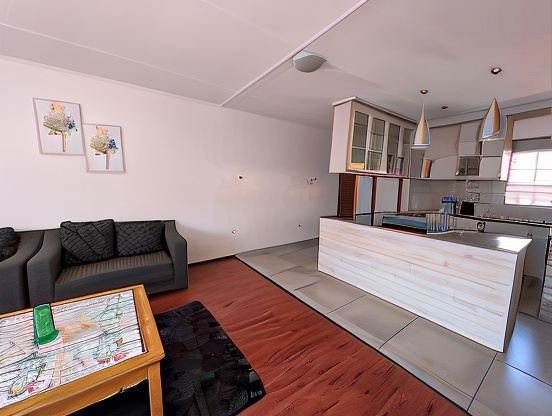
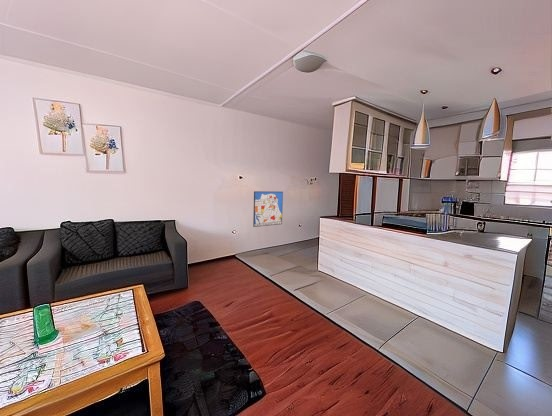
+ wall art (268, 208)
